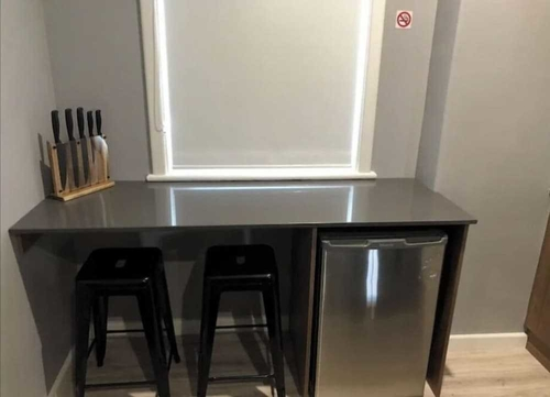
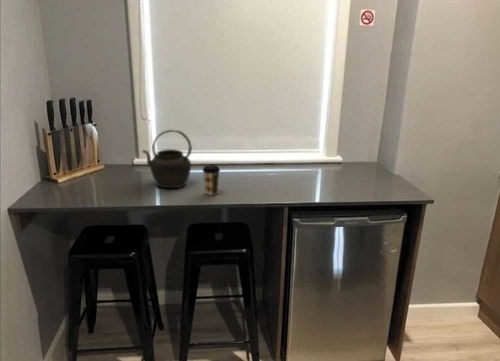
+ kettle (166, 157)
+ coffee cup (211, 180)
